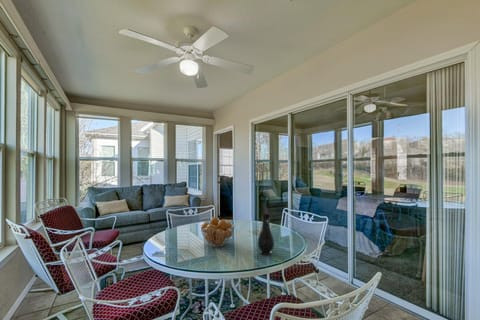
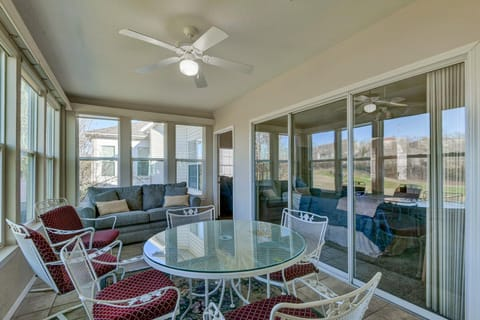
- fruit basket (217, 231)
- pitcher (266, 234)
